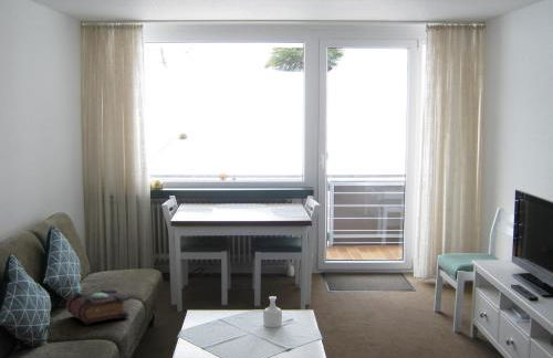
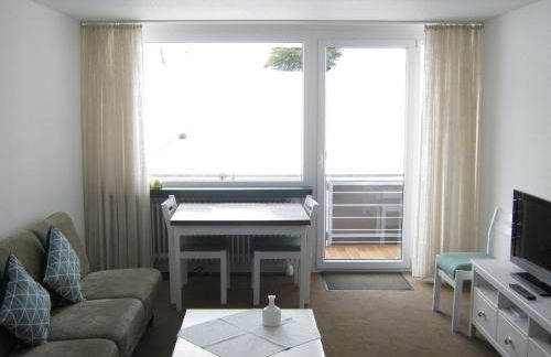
- book (97, 305)
